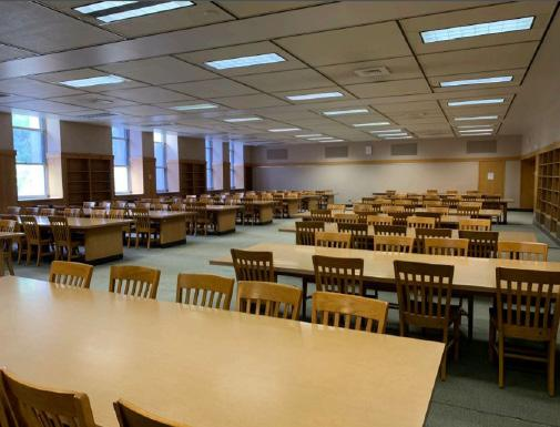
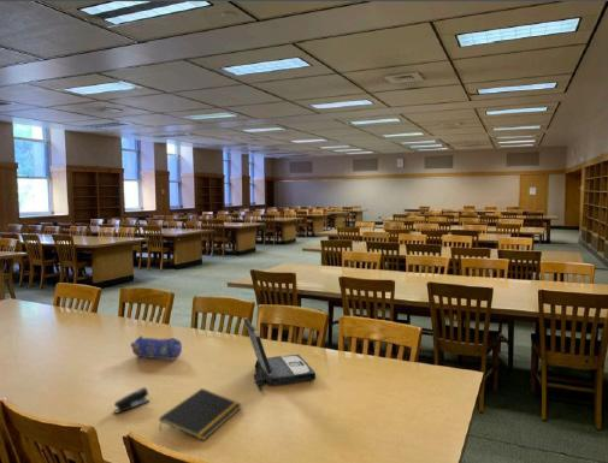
+ pencil case (157, 346)
+ laptop (277, 356)
+ stapler (131, 399)
+ notepad (202, 411)
